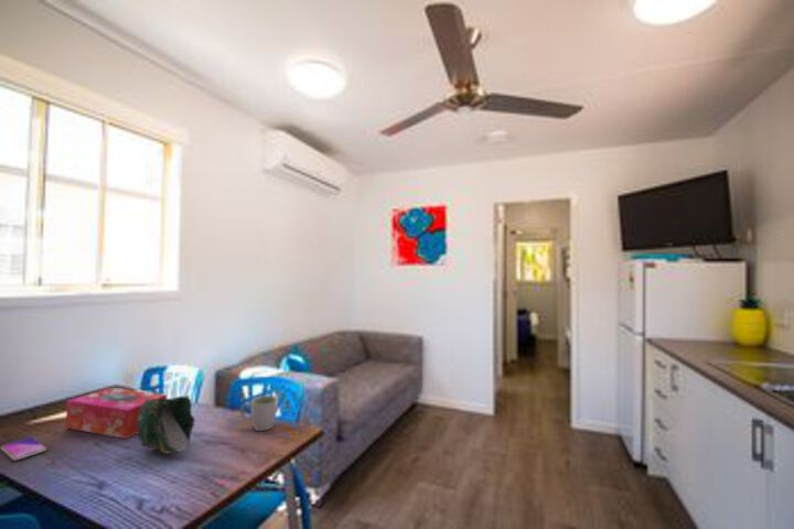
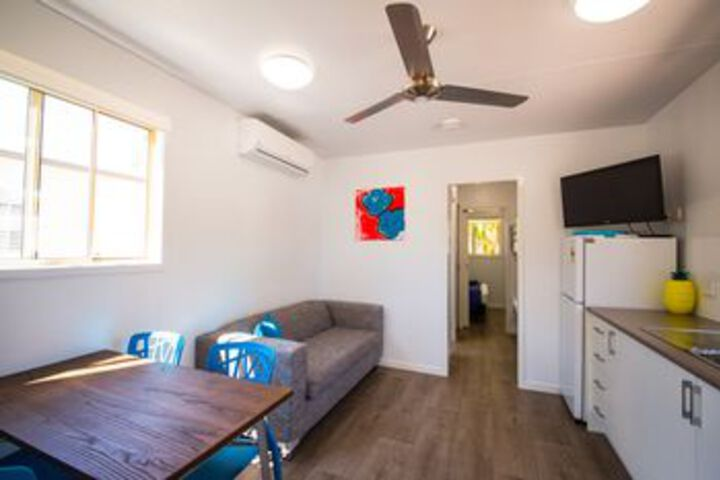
- decorative bowl (169, 422)
- mug (258, 413)
- tissue box (118, 410)
- smartphone (23, 447)
